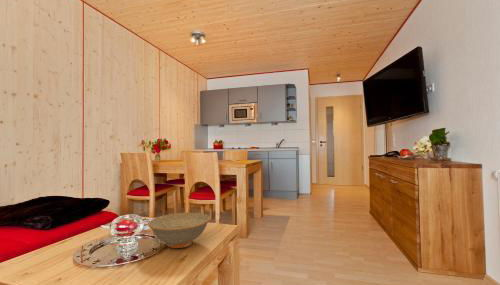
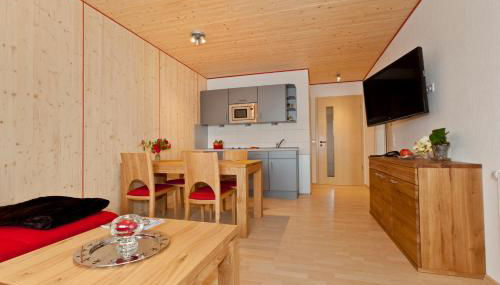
- dish (180, 231)
